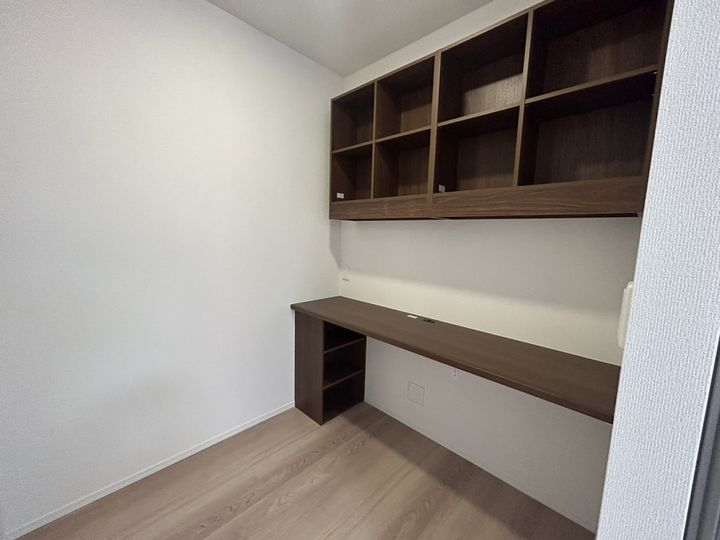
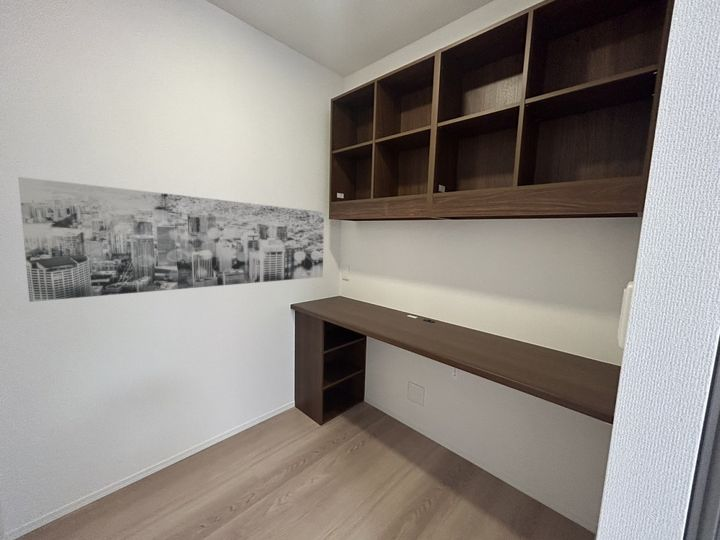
+ wall art (219, 243)
